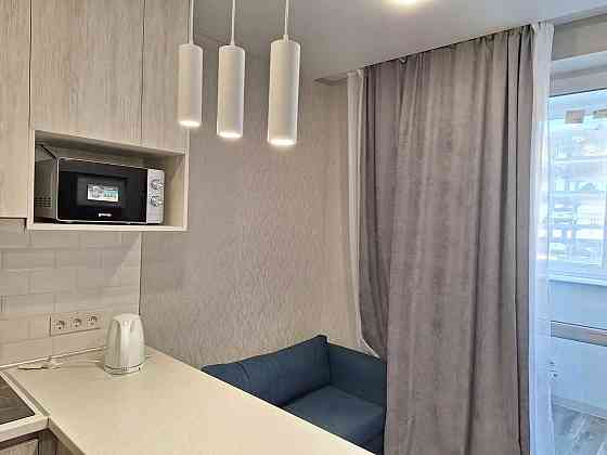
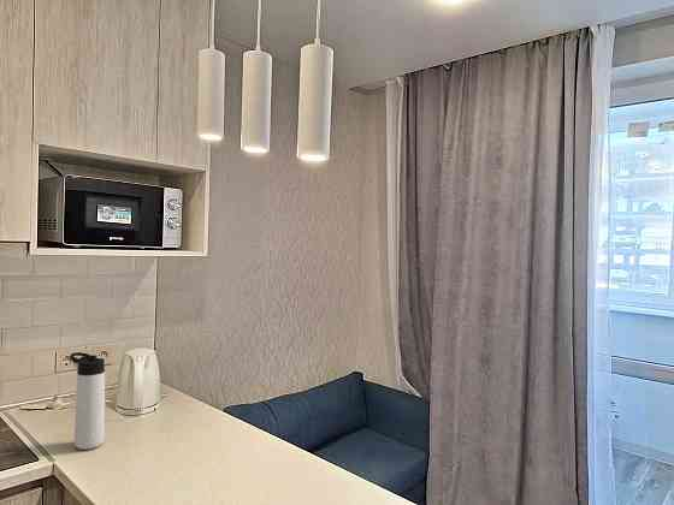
+ thermos bottle (85, 399)
